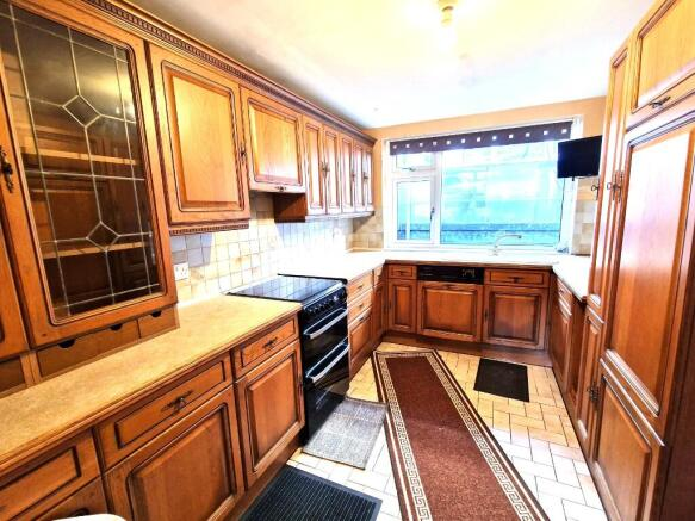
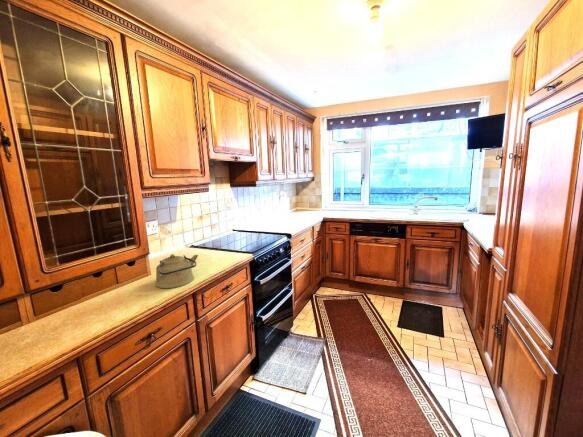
+ kettle (177, 266)
